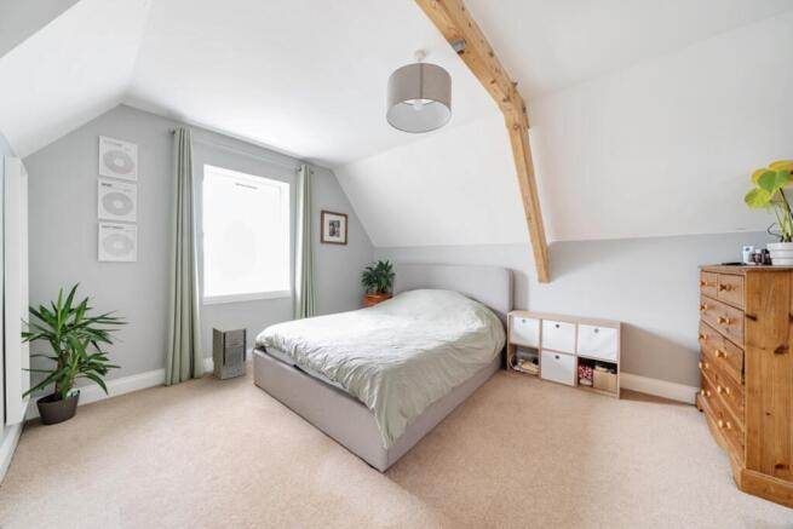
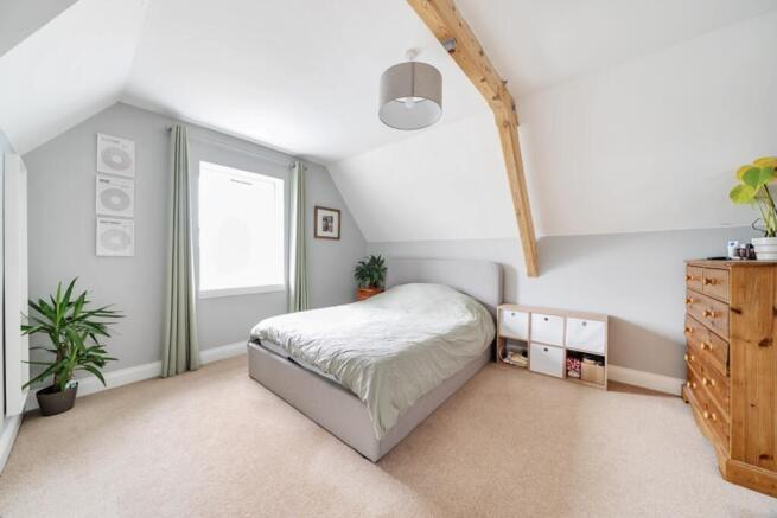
- air purifier (229, 350)
